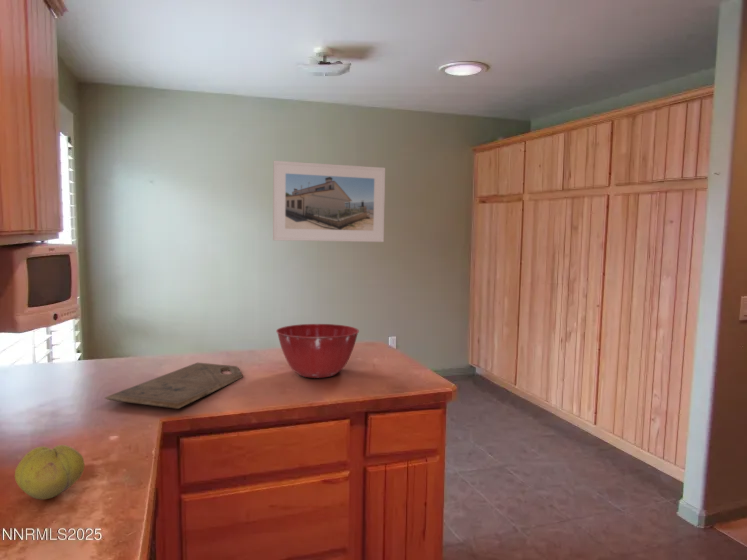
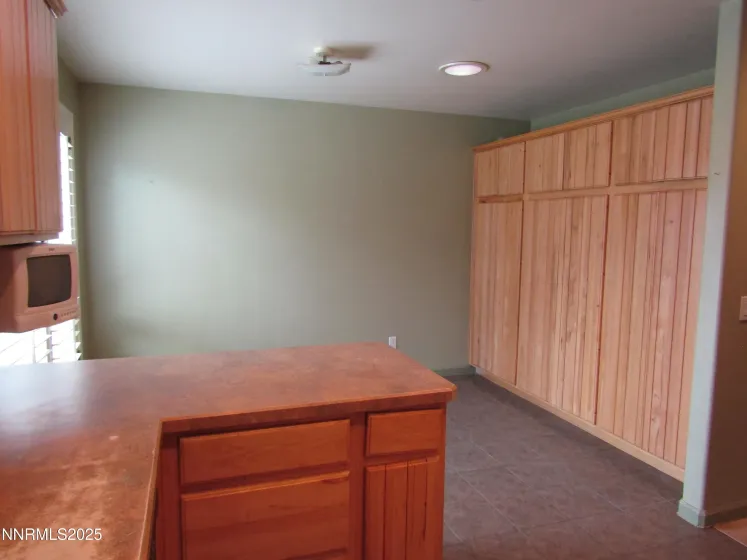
- fruit (49, 471)
- mixing bowl (317, 351)
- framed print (330, 203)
- cutting board (188, 382)
